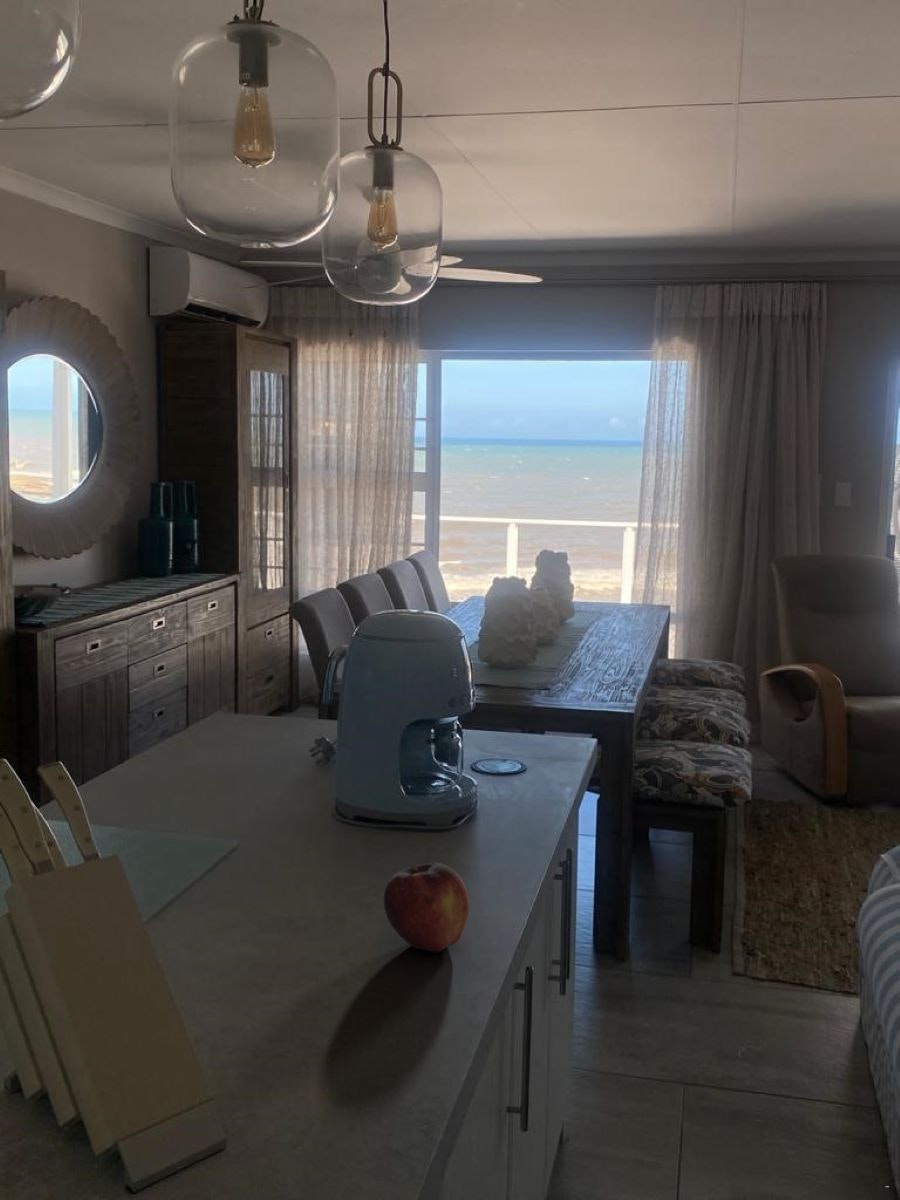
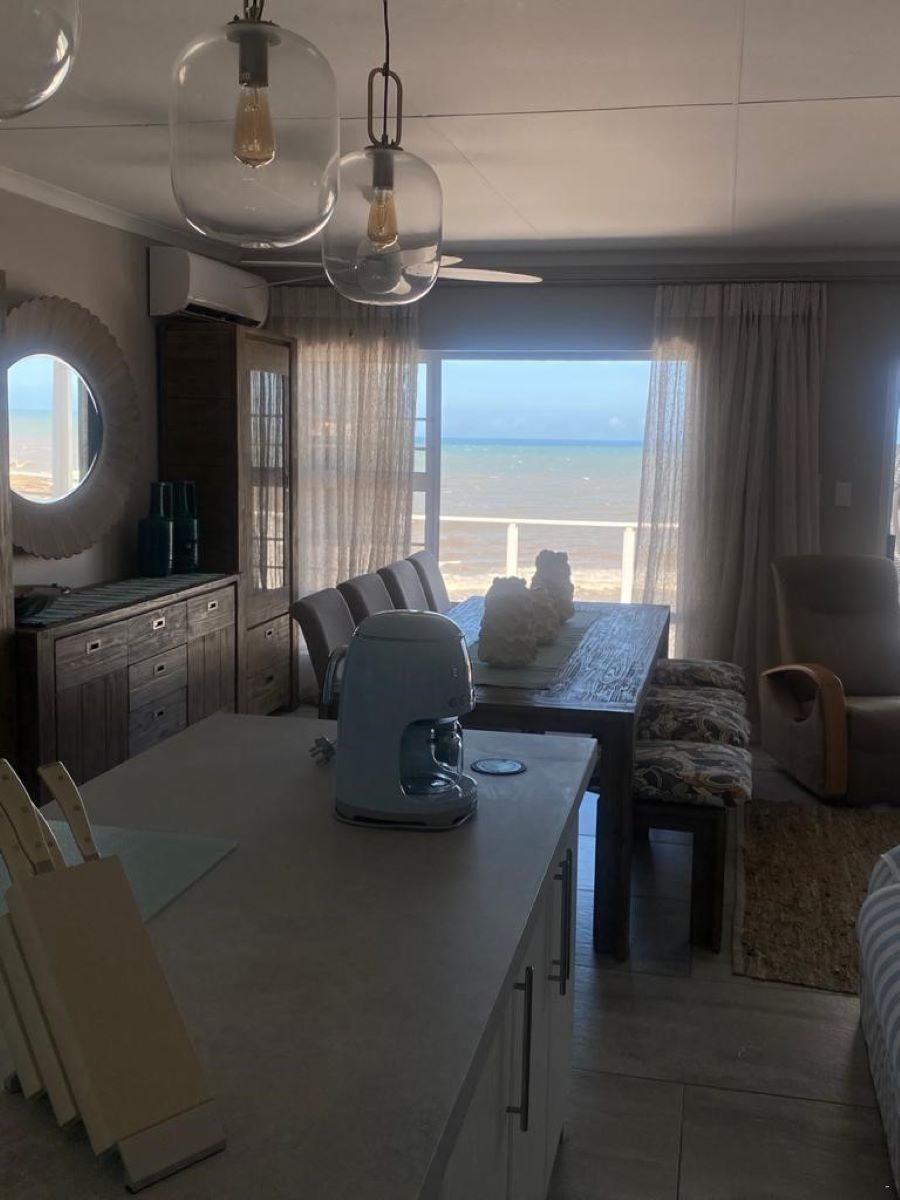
- fruit (426, 903)
